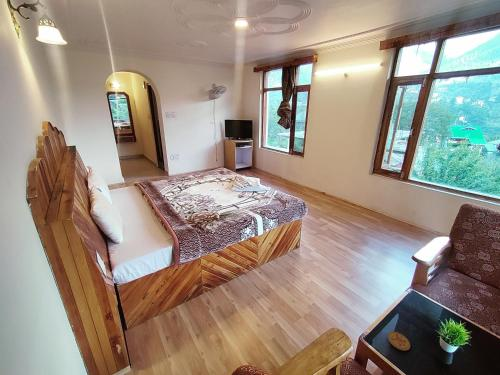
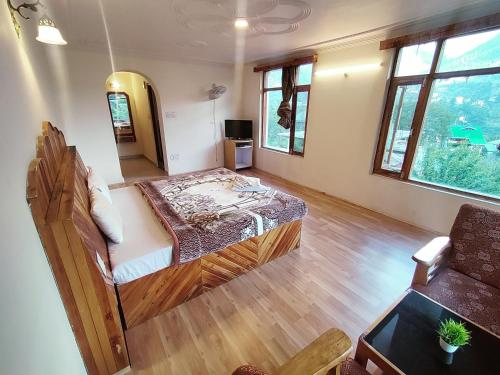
- coaster (398, 340)
